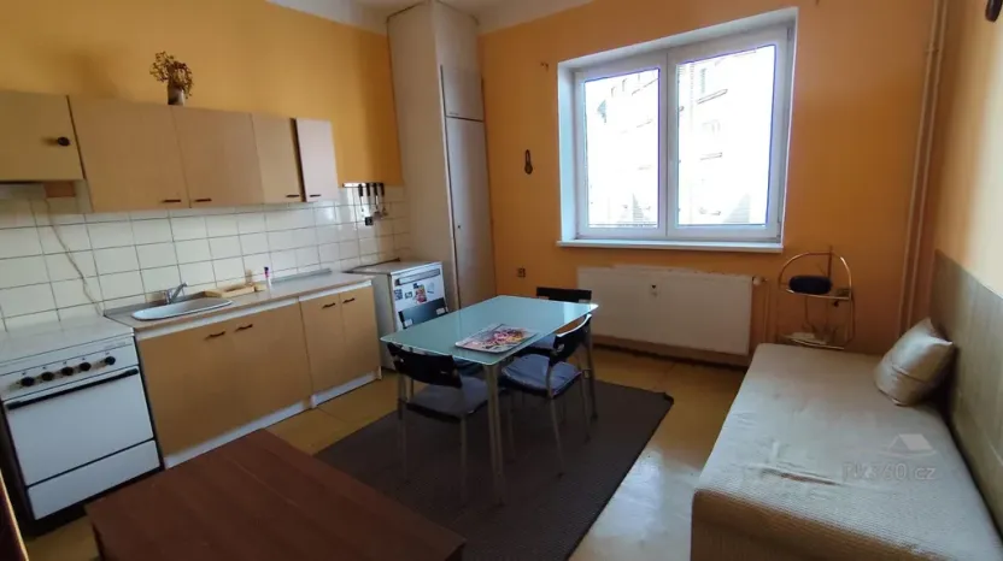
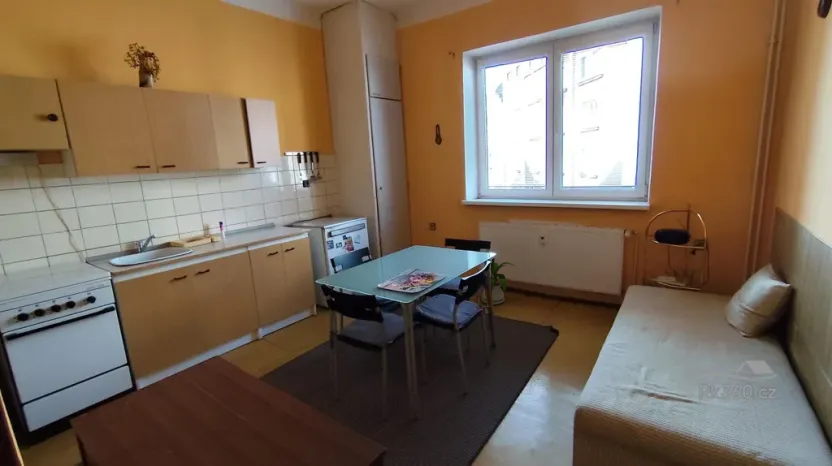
+ house plant (495, 277)
